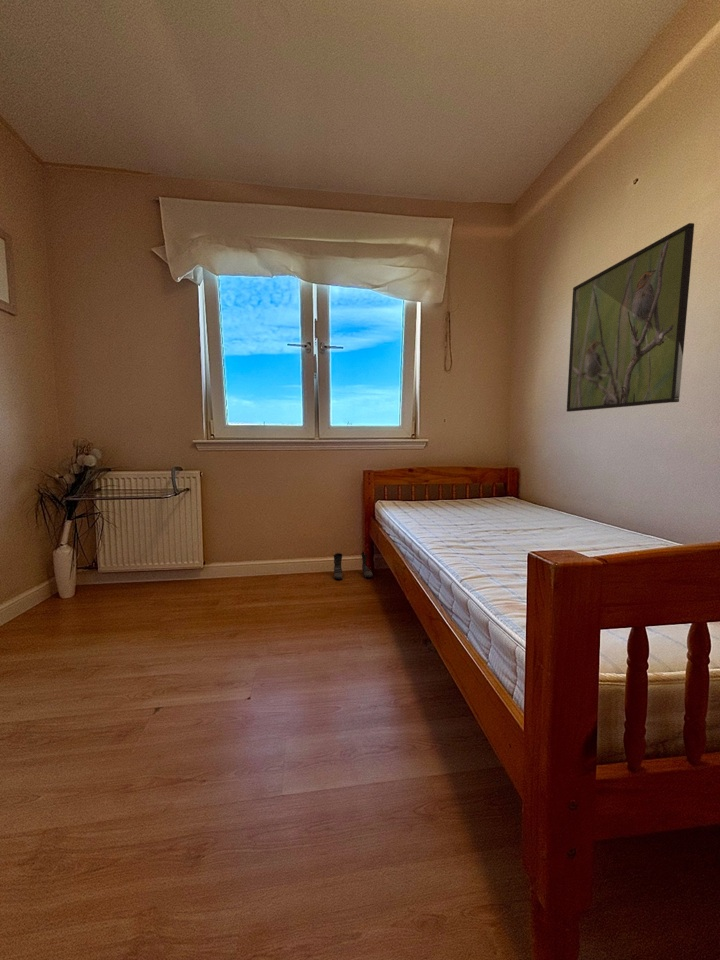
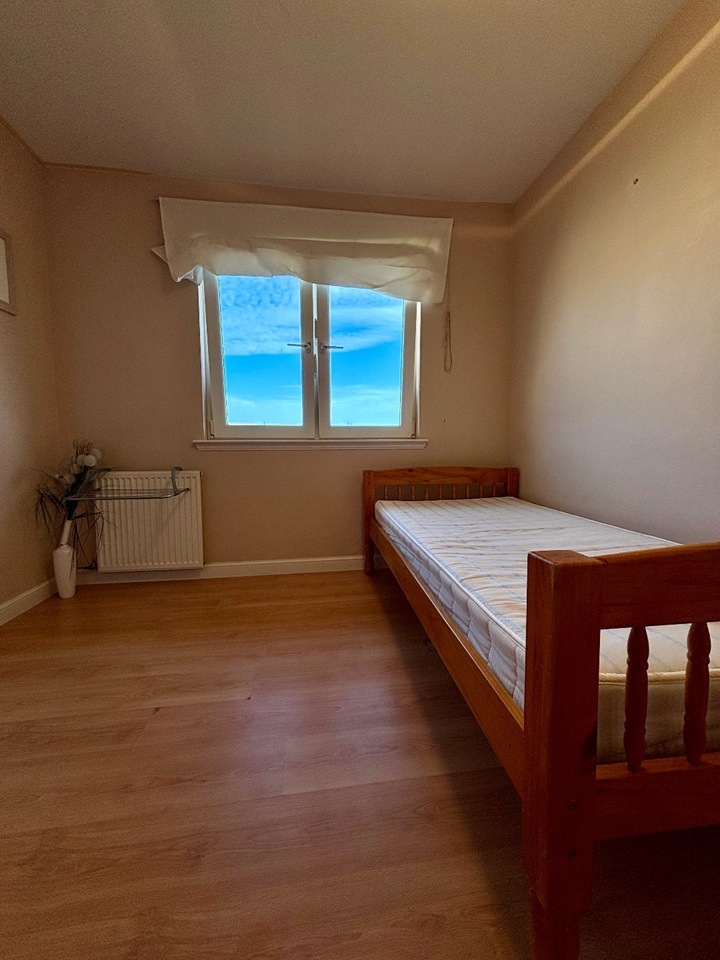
- boots (362, 565)
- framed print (617, 335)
